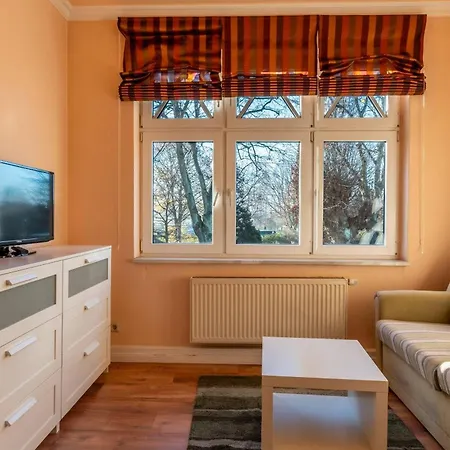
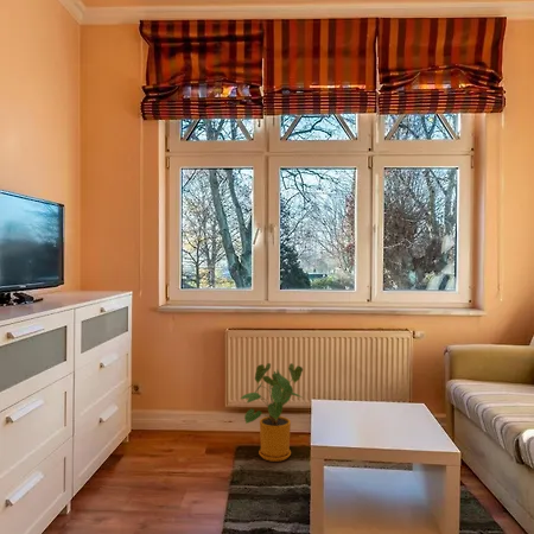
+ house plant (272, 411)
